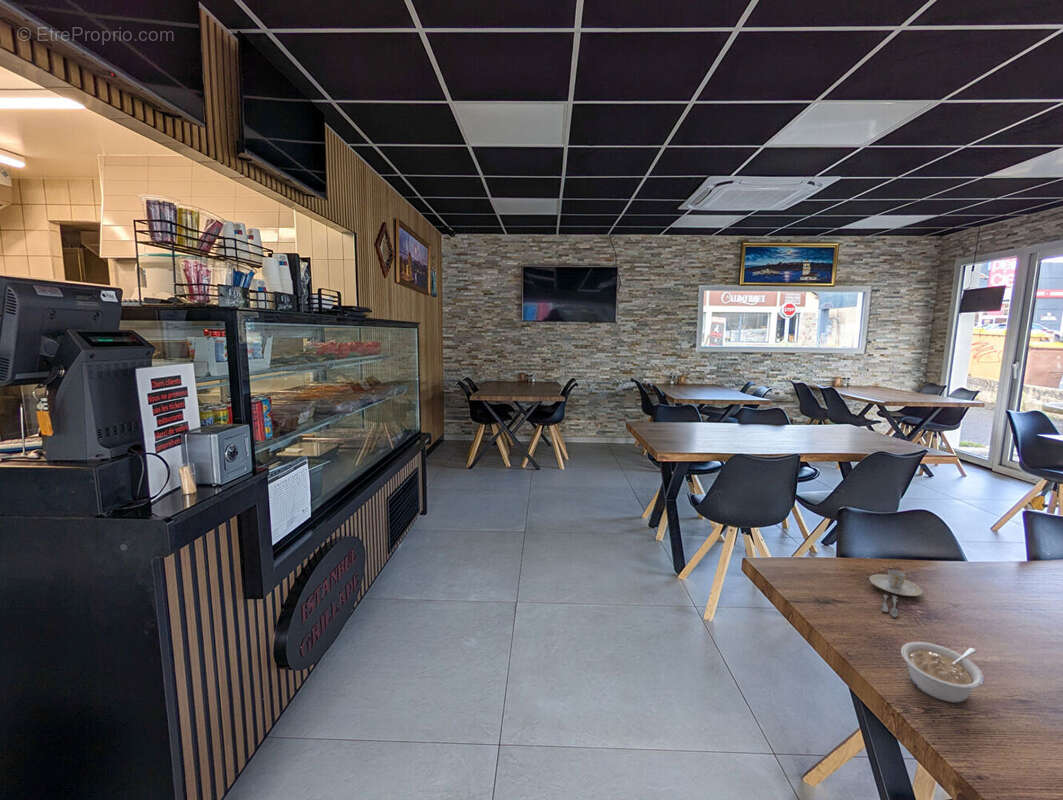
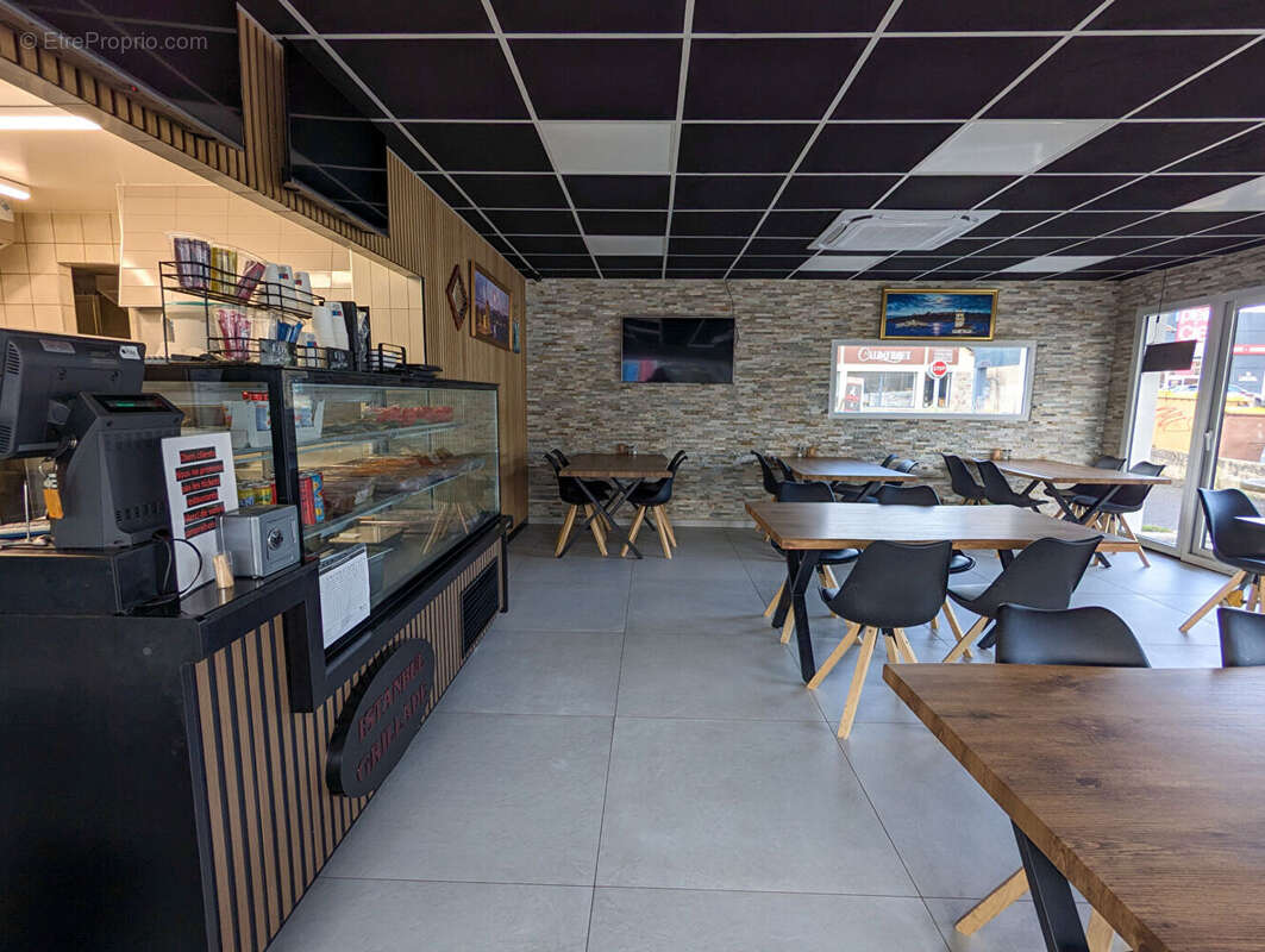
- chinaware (895, 589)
- legume (939, 670)
